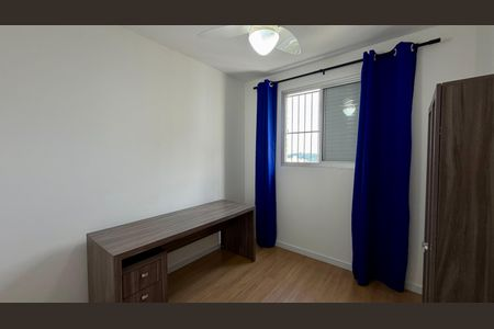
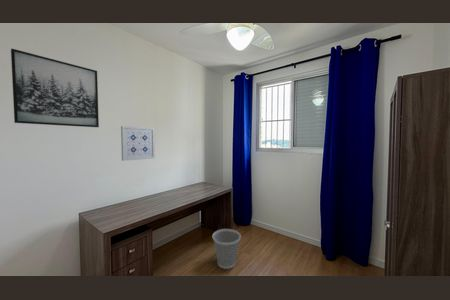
+ wall art (139, 143)
+ wall art (60, 93)
+ wastebasket (226, 249)
